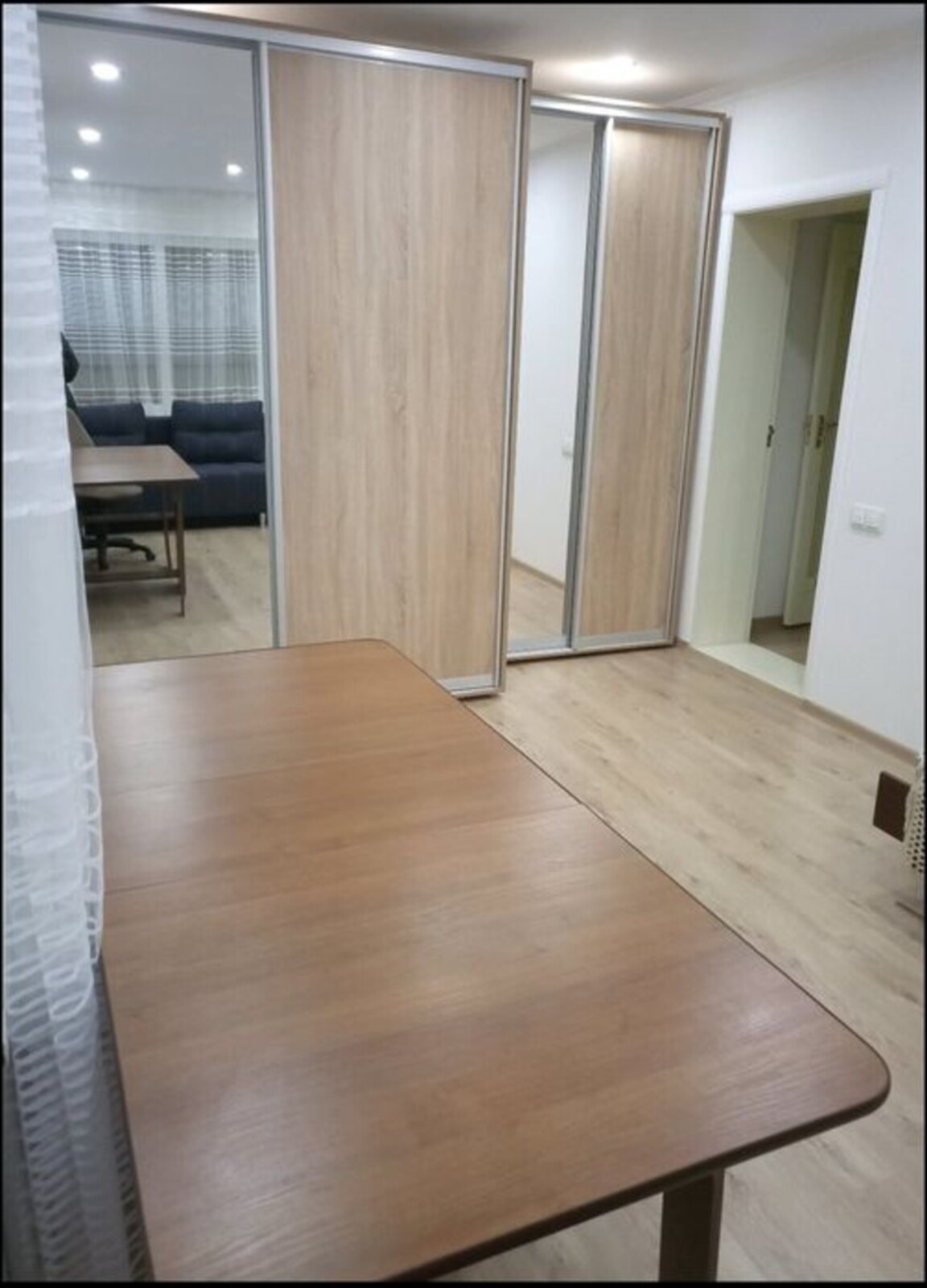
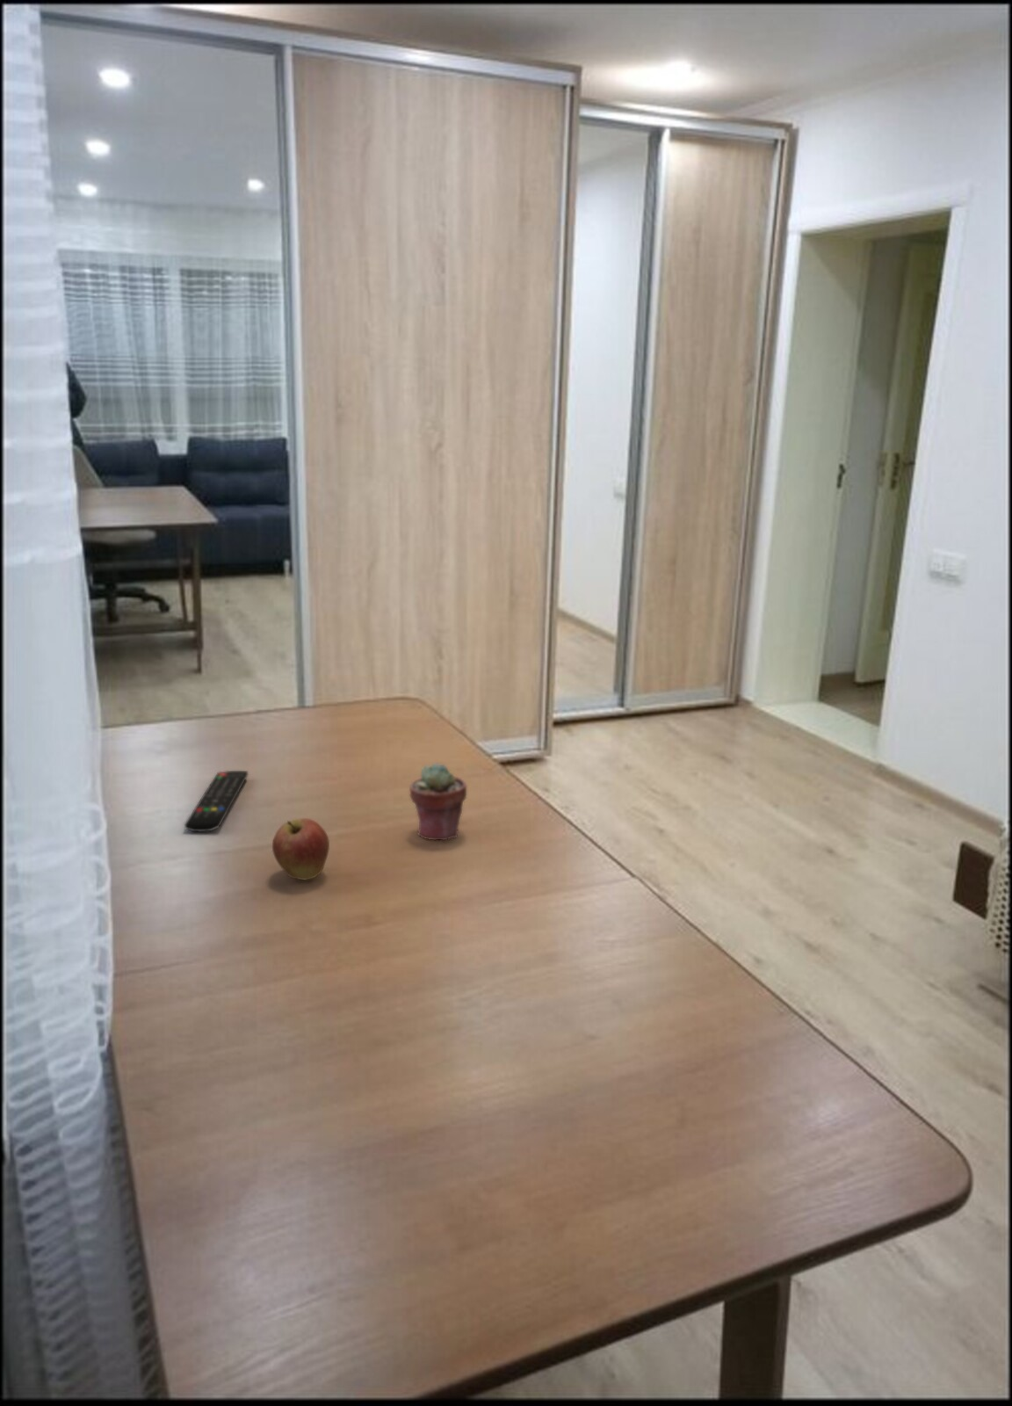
+ apple (300, 845)
+ potted succulent (439, 798)
+ remote control (218, 798)
